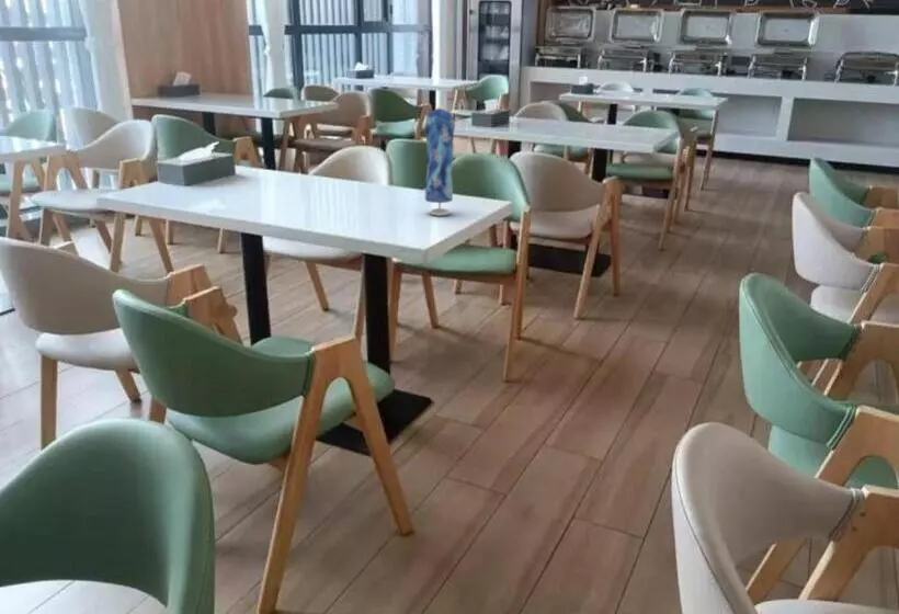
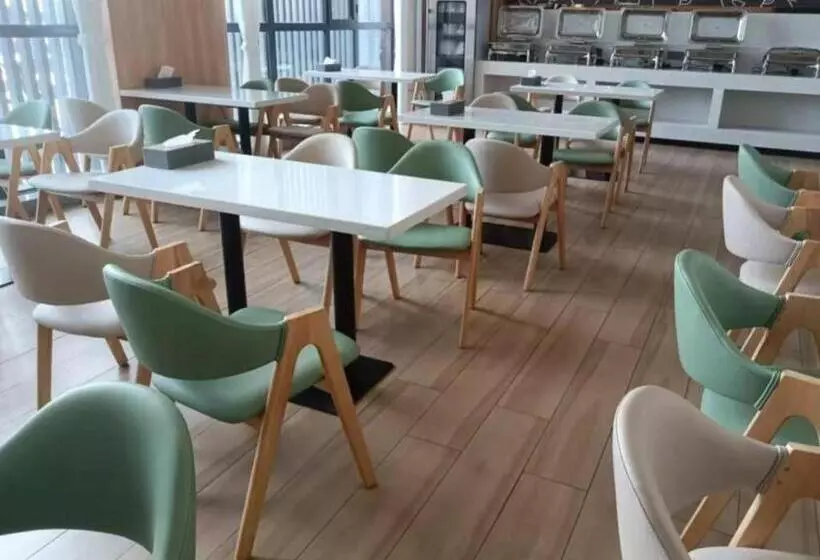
- dress (439, 160)
